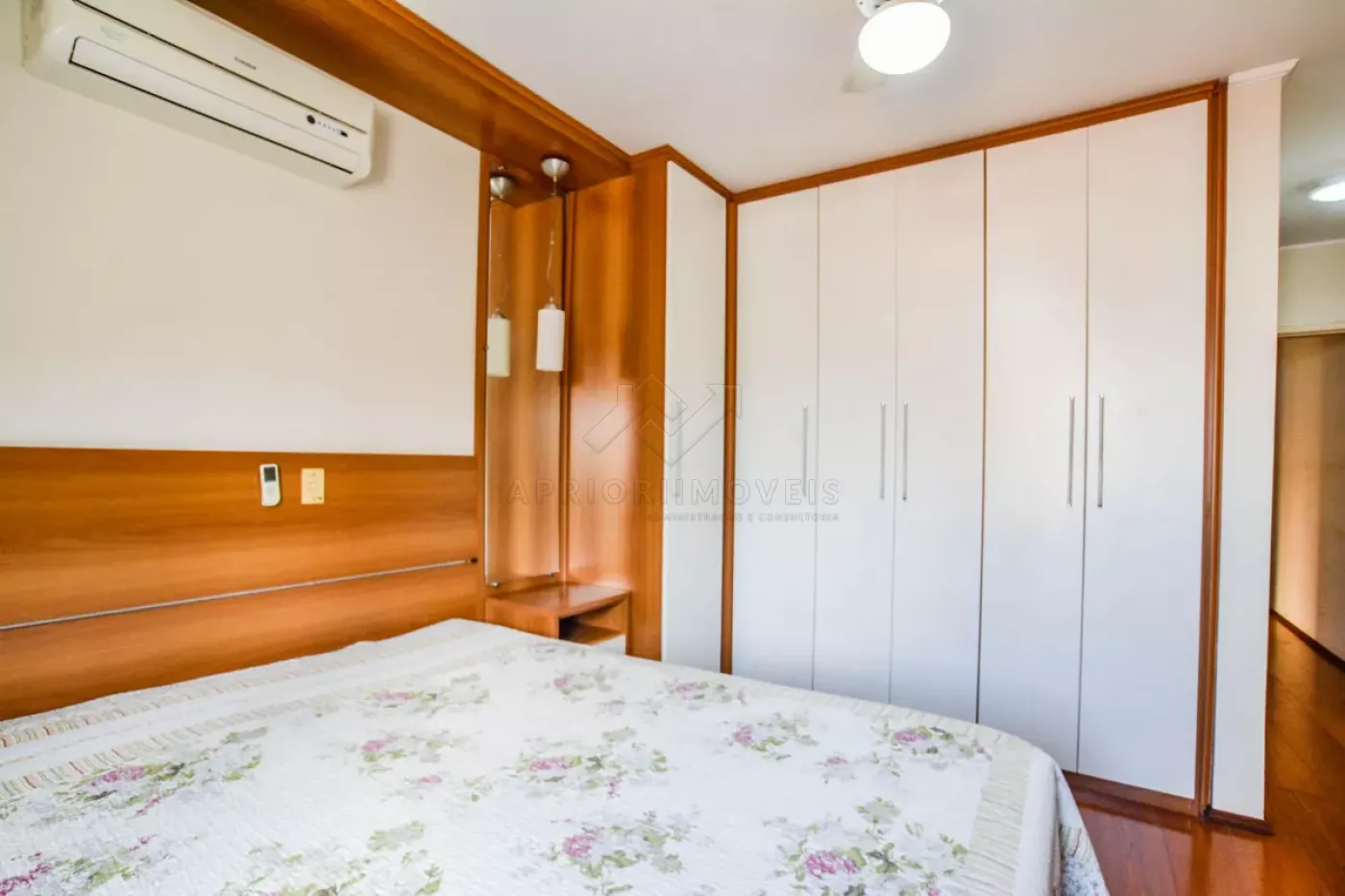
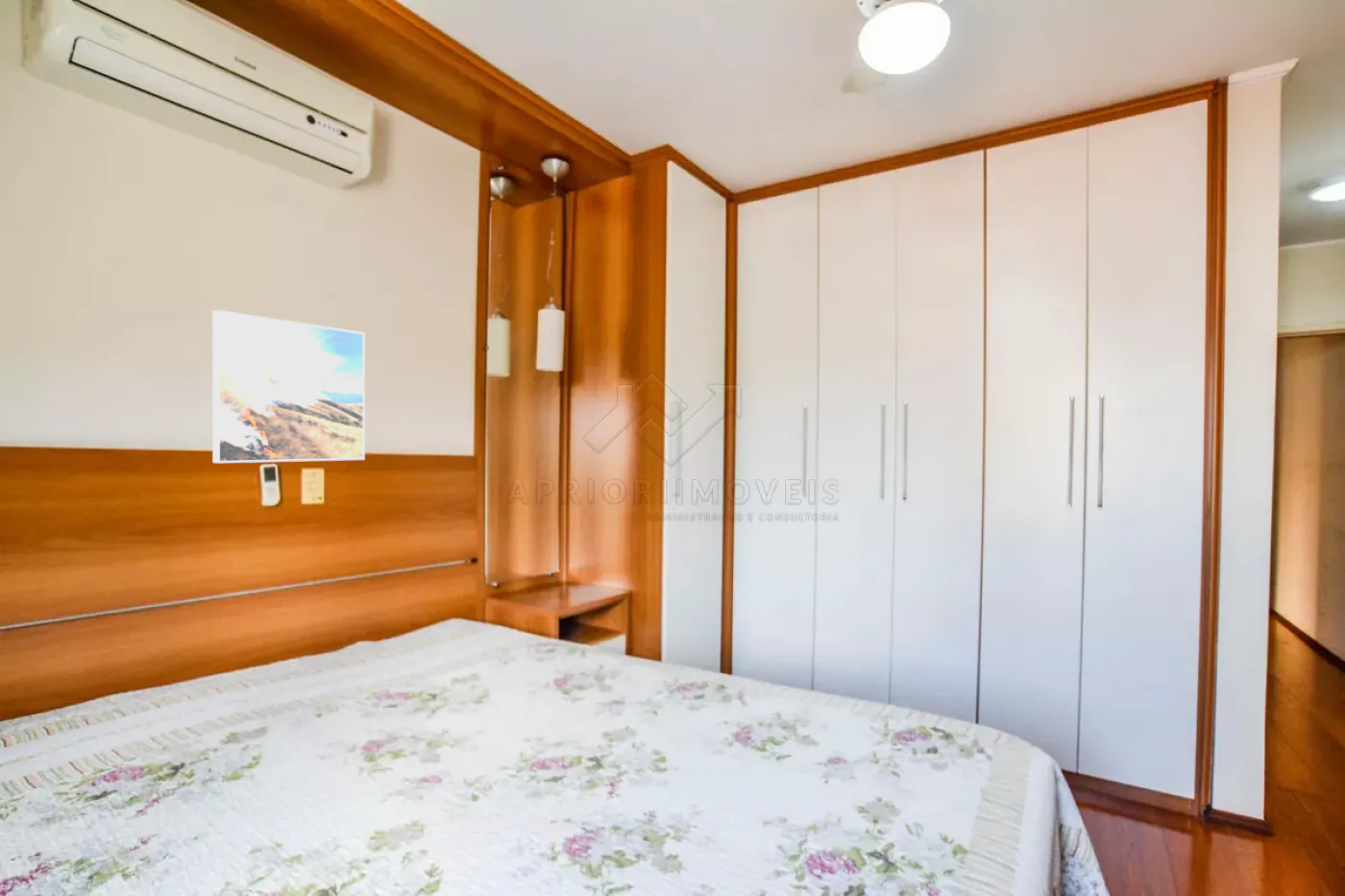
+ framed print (295, 392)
